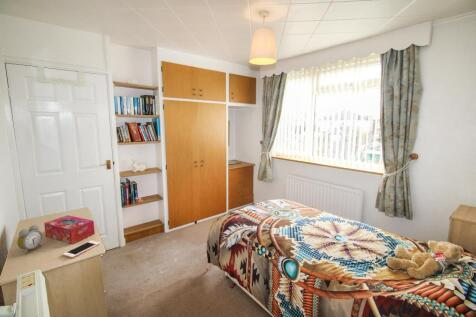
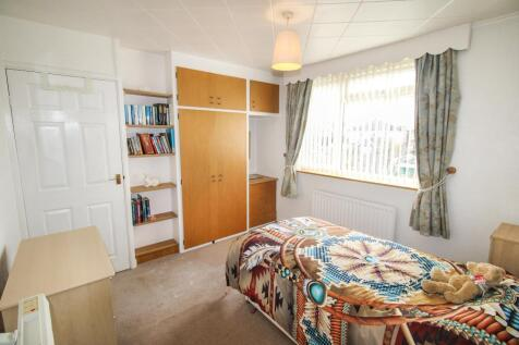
- tissue box (69, 228)
- alarm clock (29, 238)
- cell phone (82, 248)
